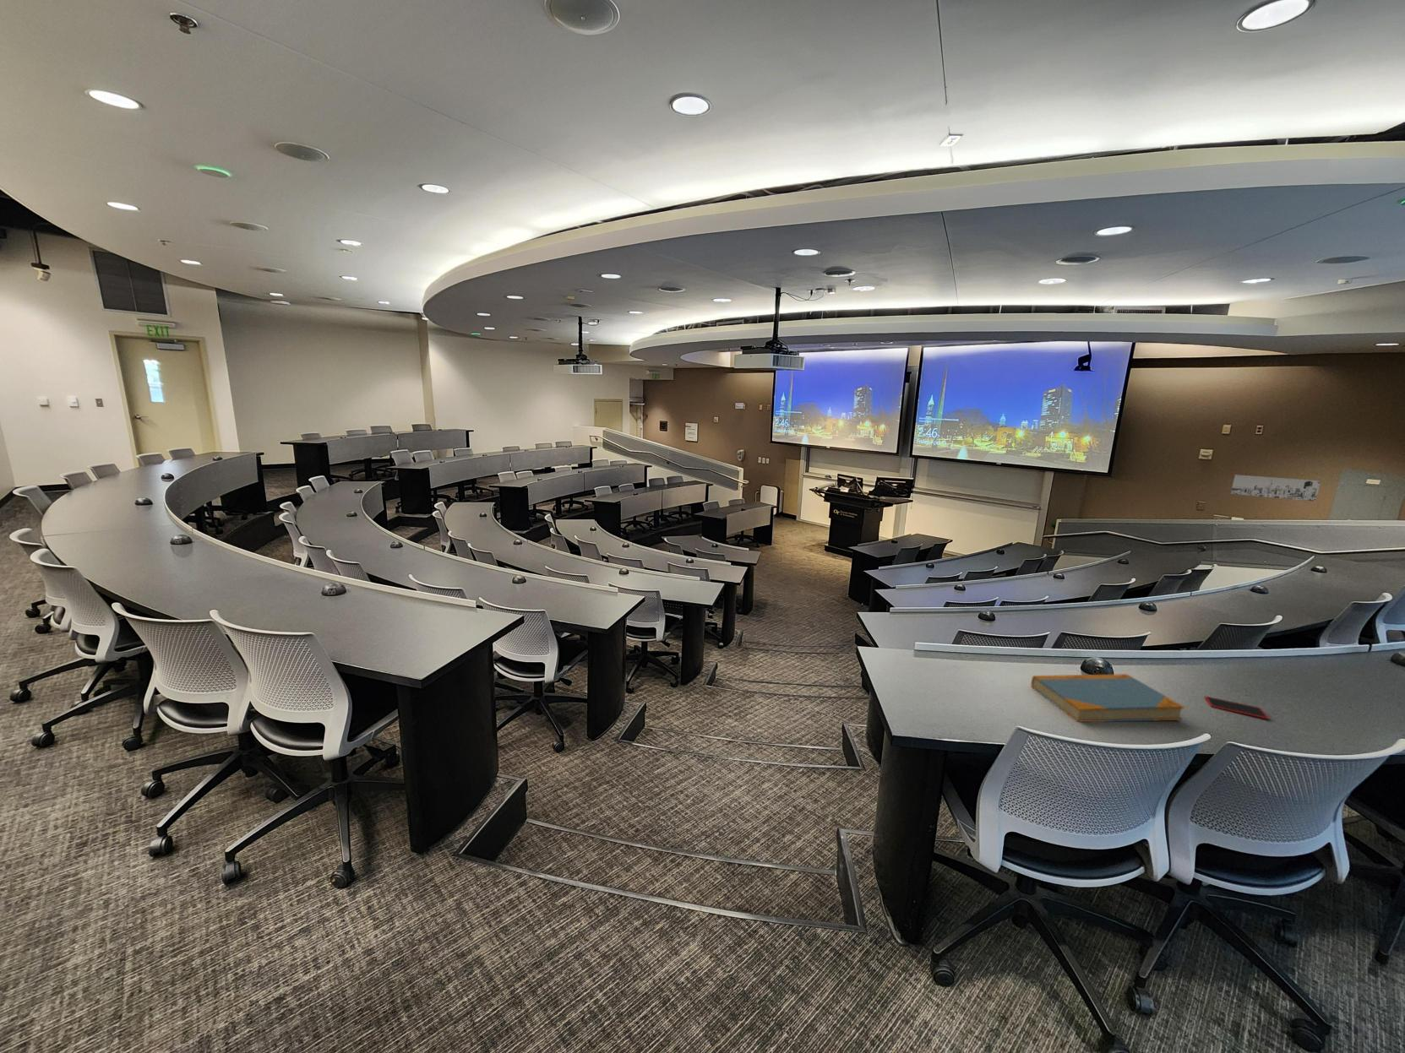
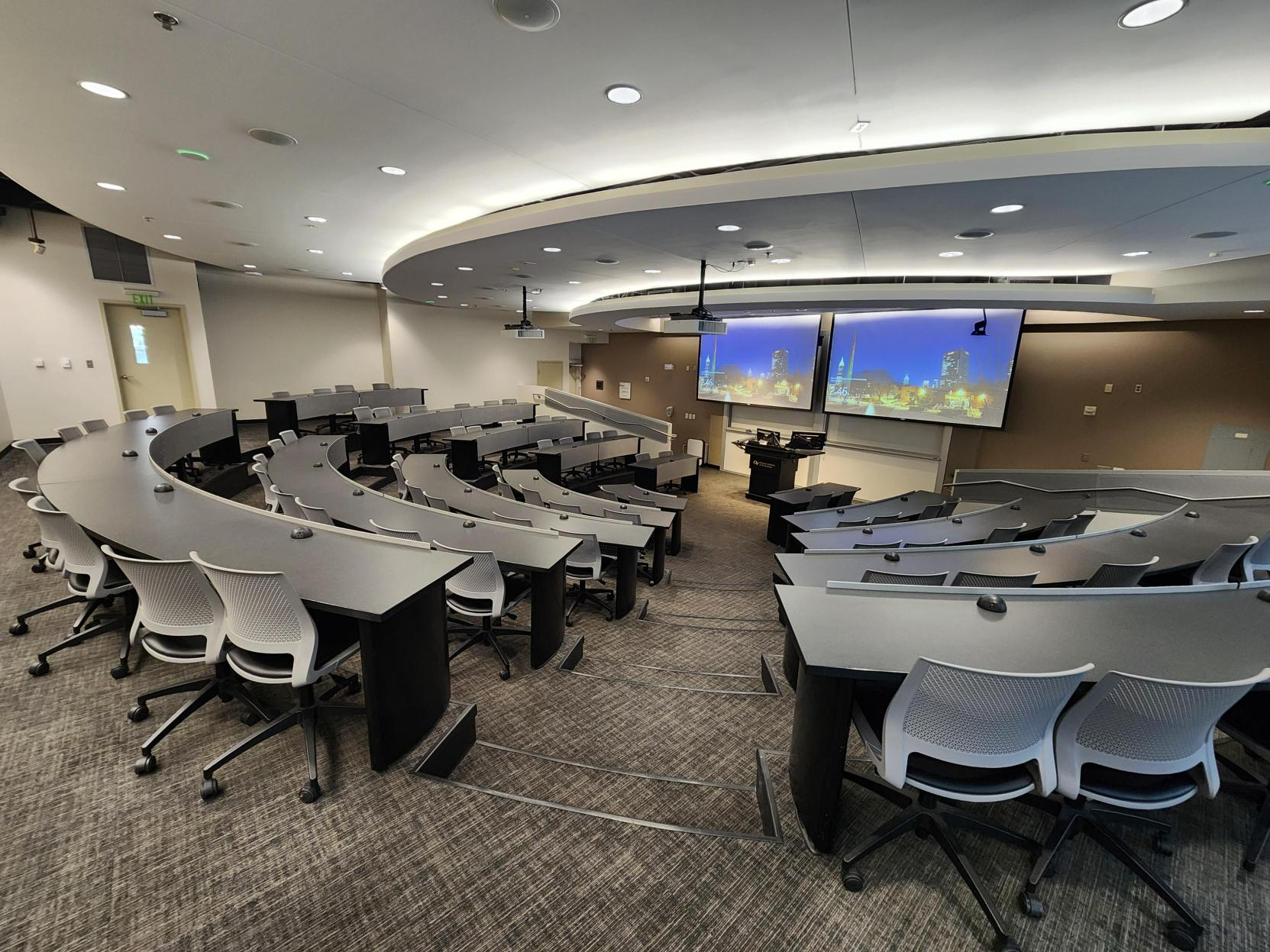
- smartphone (1236, 707)
- wall art (1273, 488)
- book (1103, 696)
